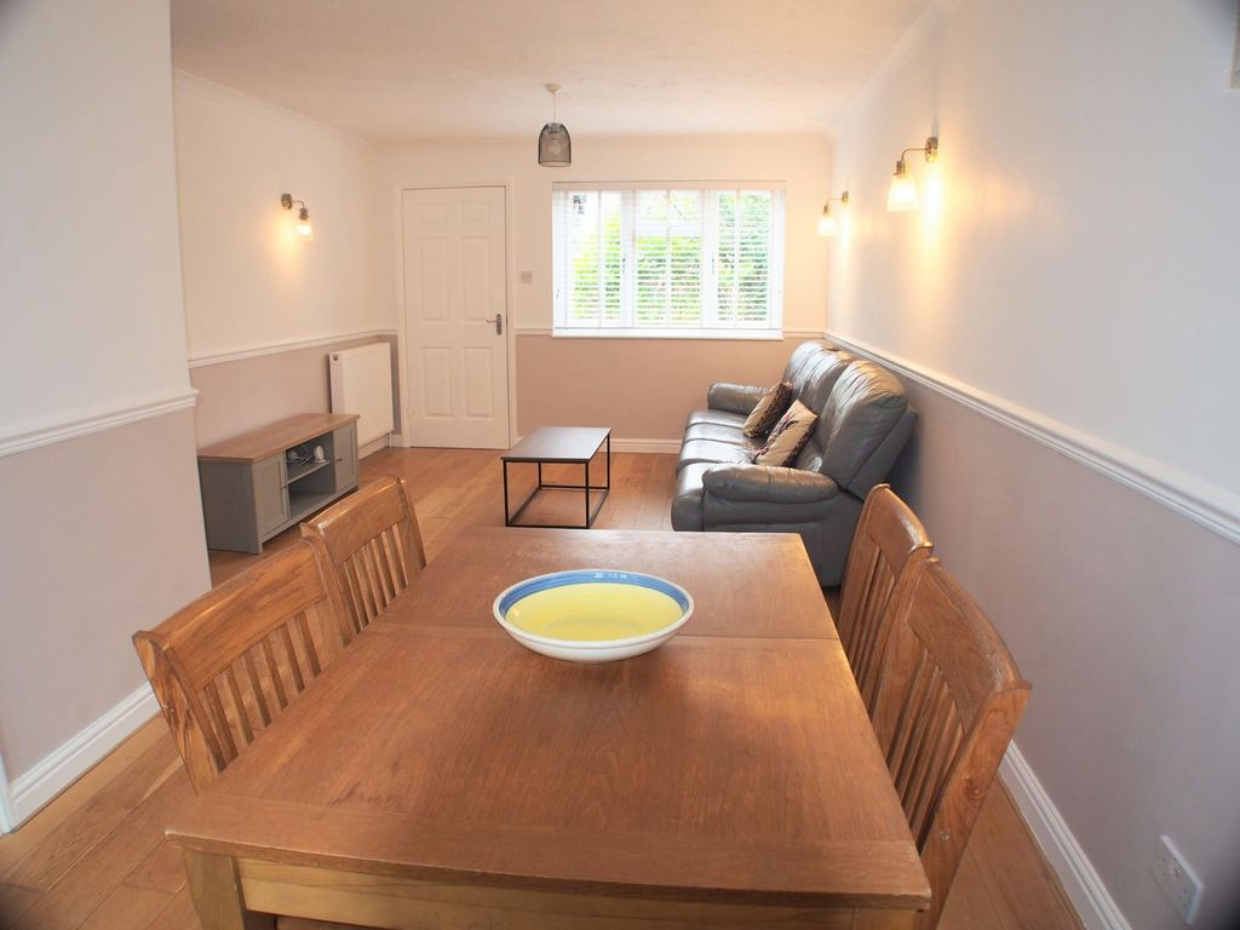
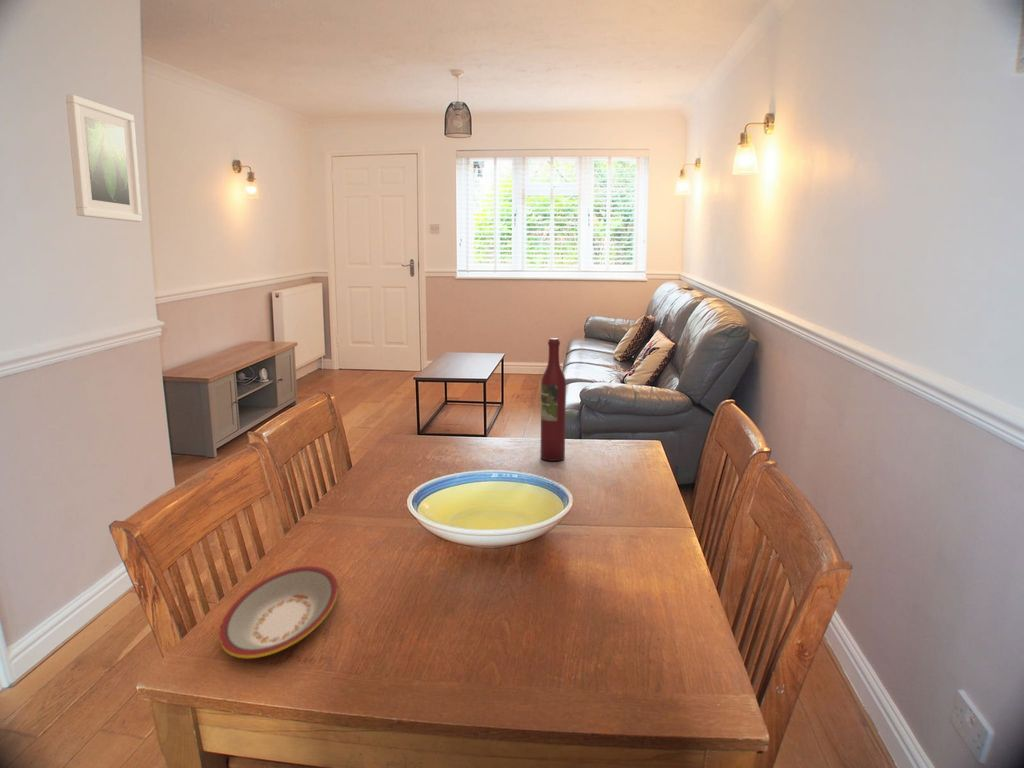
+ plate (283, 612)
+ wine bottle (553, 398)
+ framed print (106, 162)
